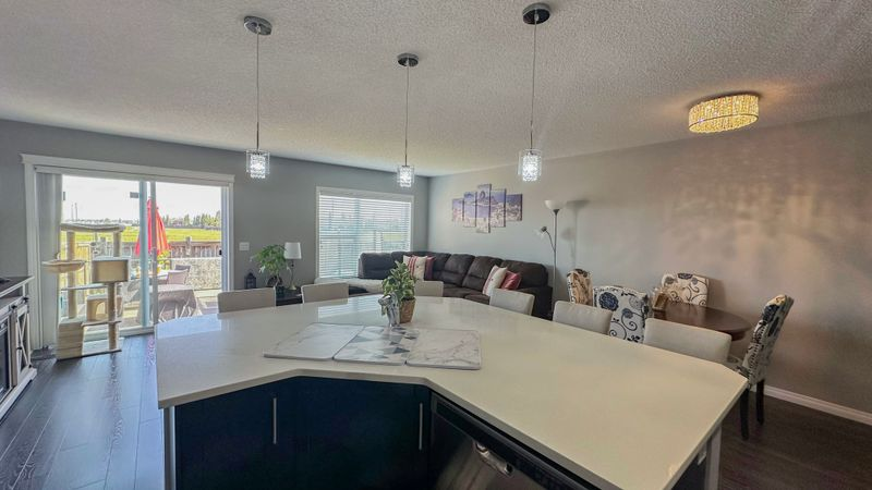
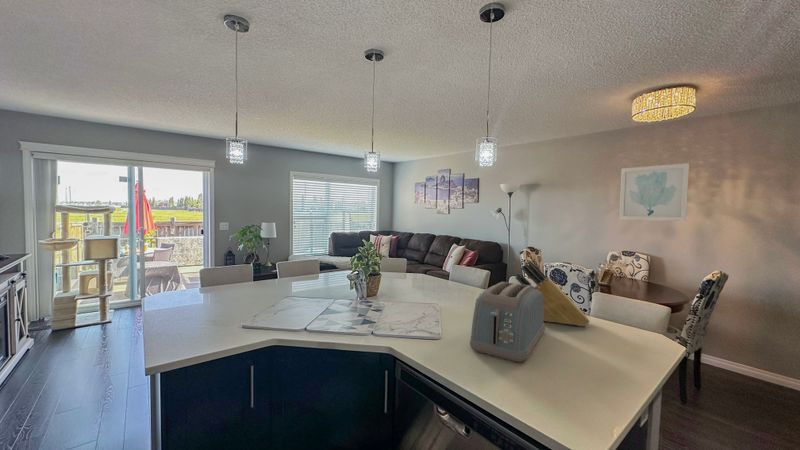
+ wall art (651, 193)
+ toaster (509, 314)
+ knife block (550, 290)
